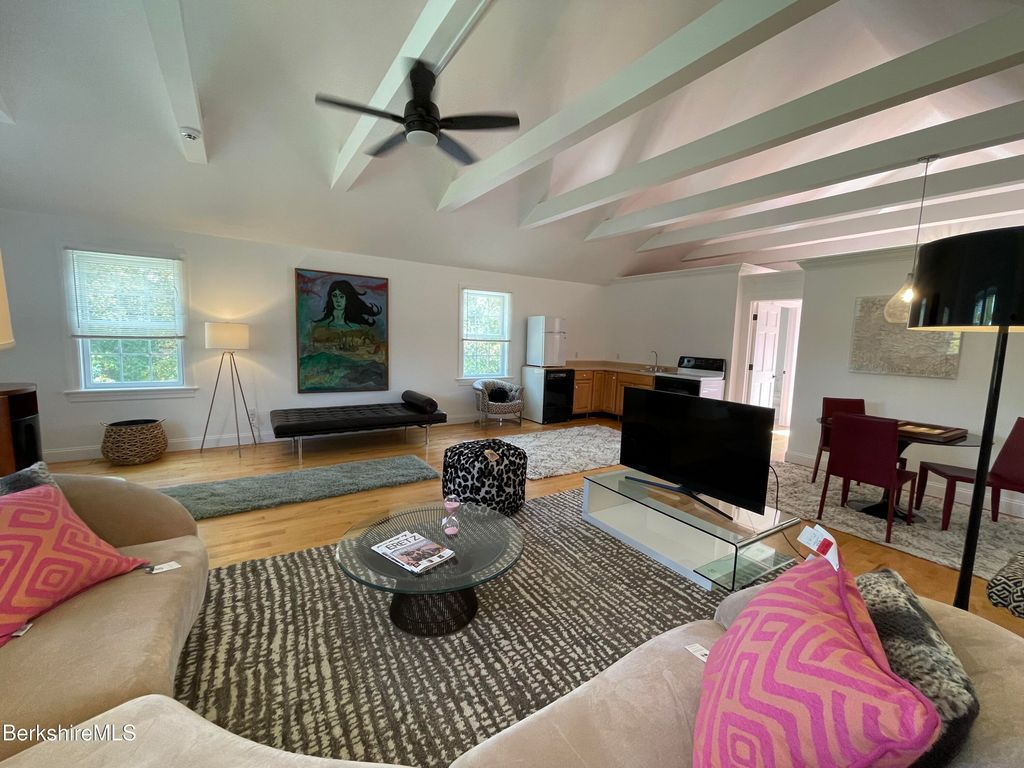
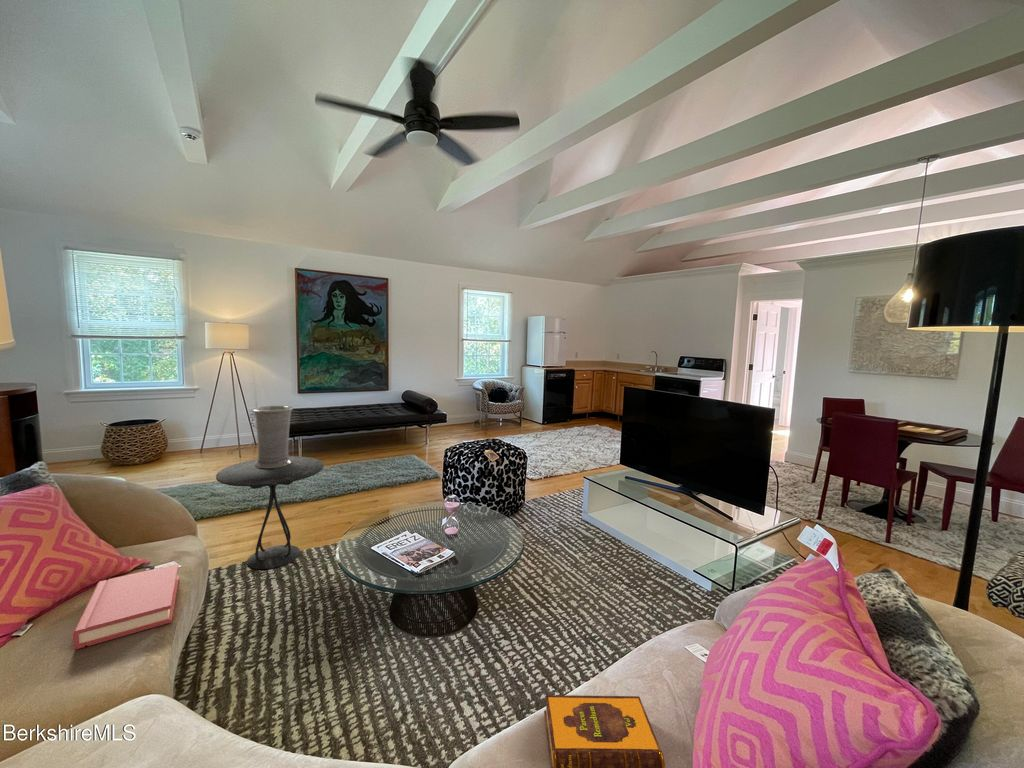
+ vase (273, 435)
+ hardback book (599, 734)
+ side table (270, 510)
+ hardback book (133, 601)
